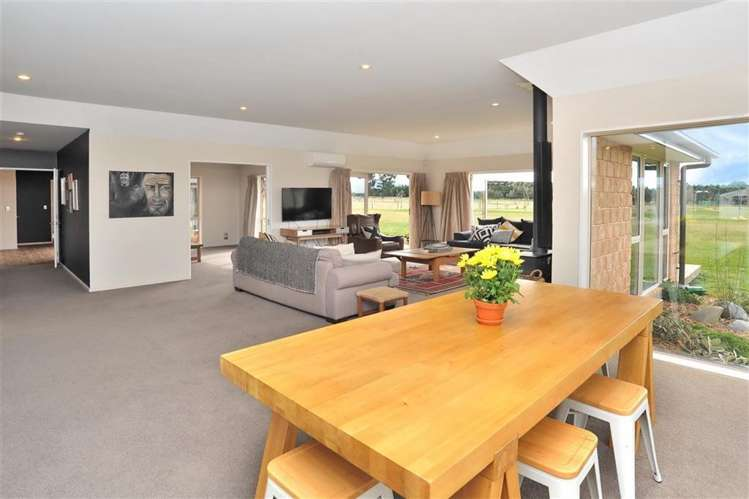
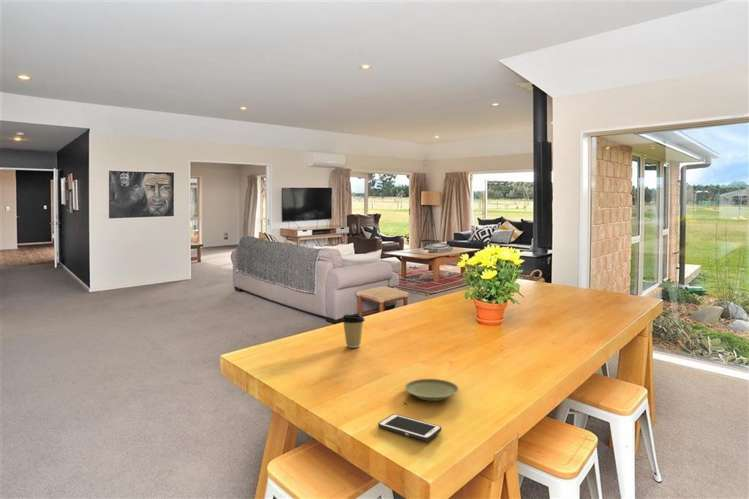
+ cell phone (409, 426)
+ plate (431, 390)
+ coffee cup (353, 330)
